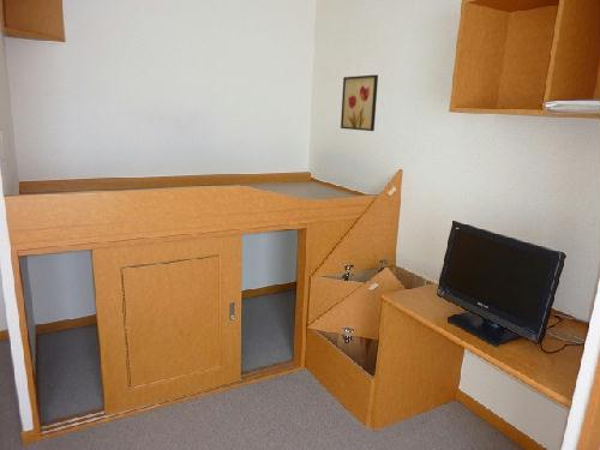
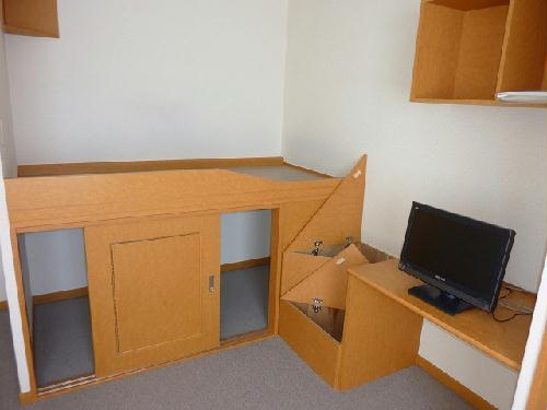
- wall art (359, 103)
